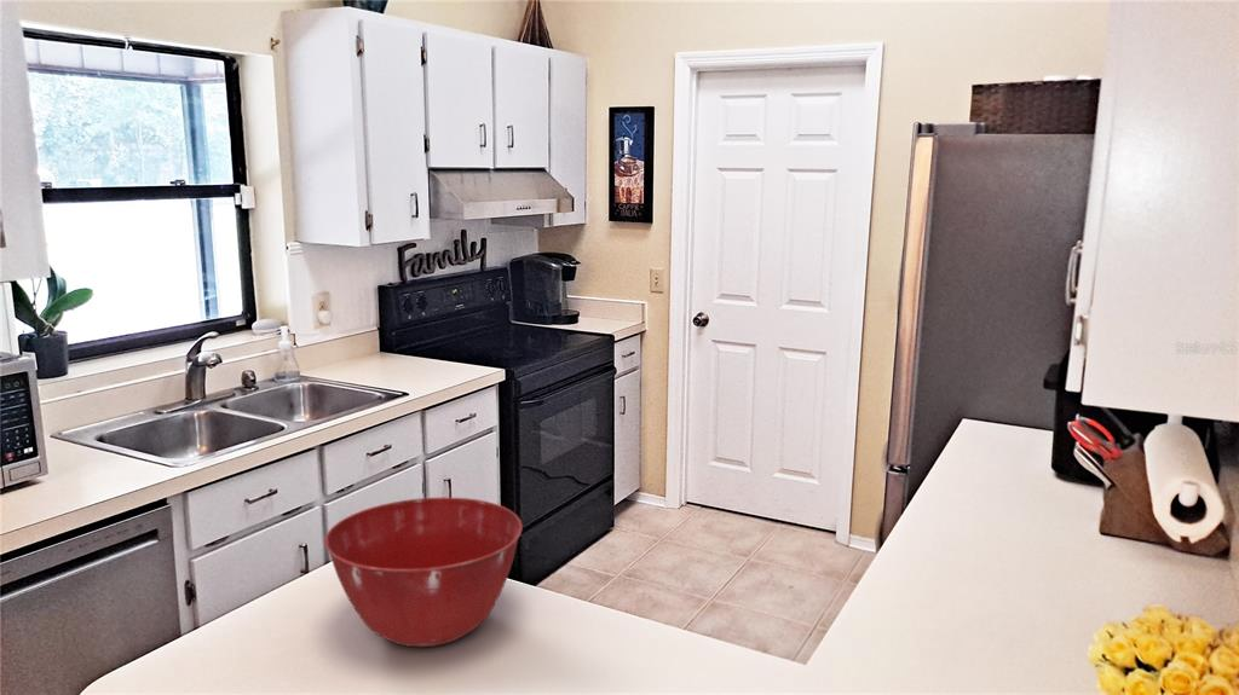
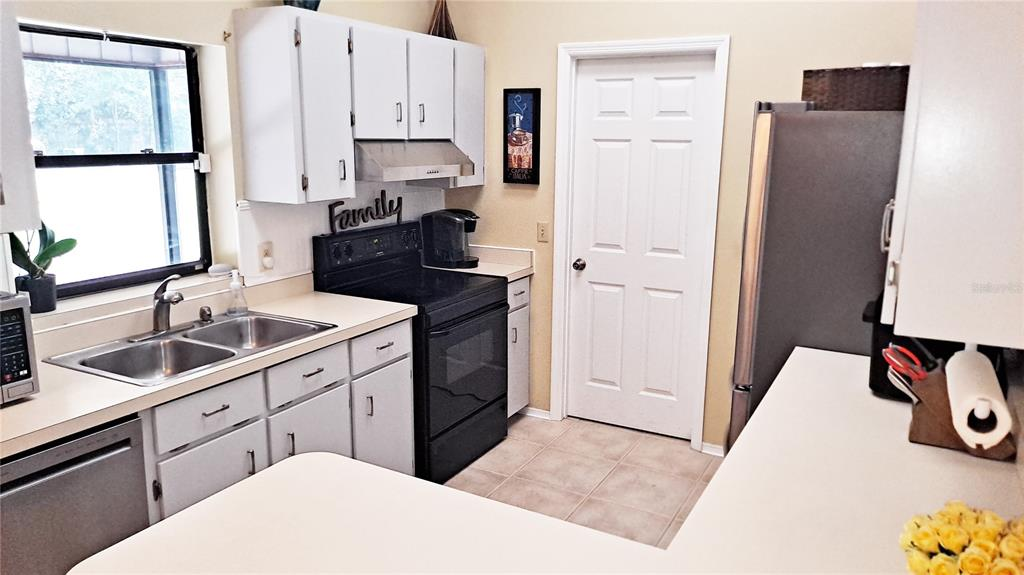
- mixing bowl (426, 577)
